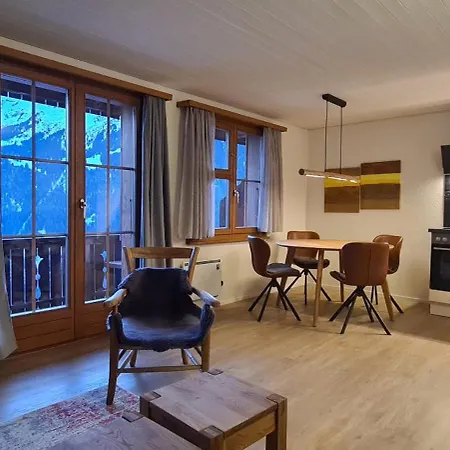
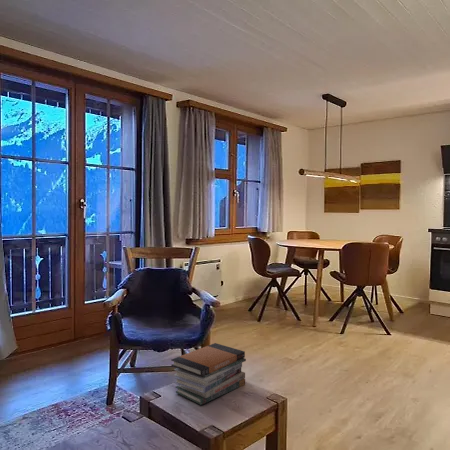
+ book stack (209, 372)
